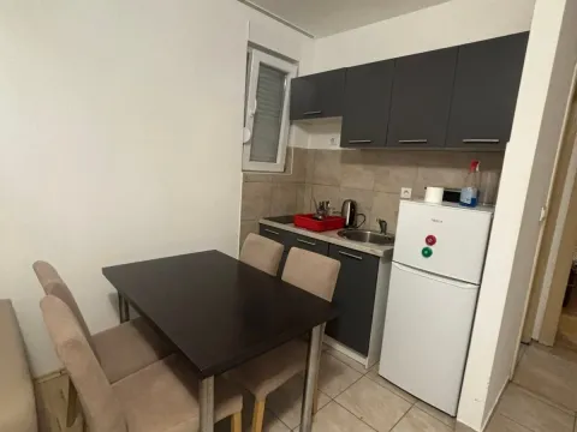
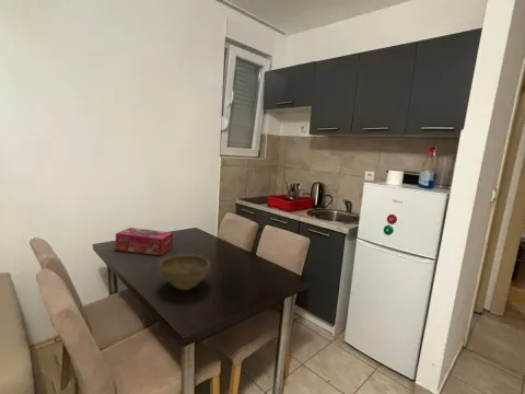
+ bowl (185, 274)
+ tissue box (144, 241)
